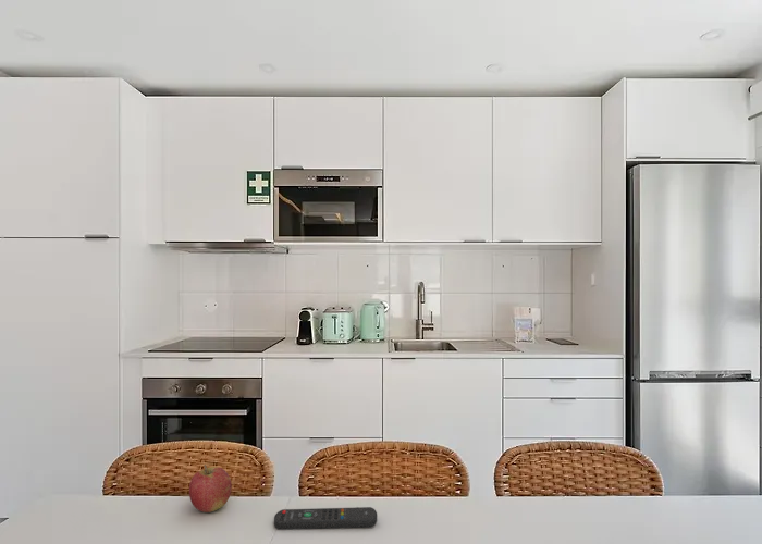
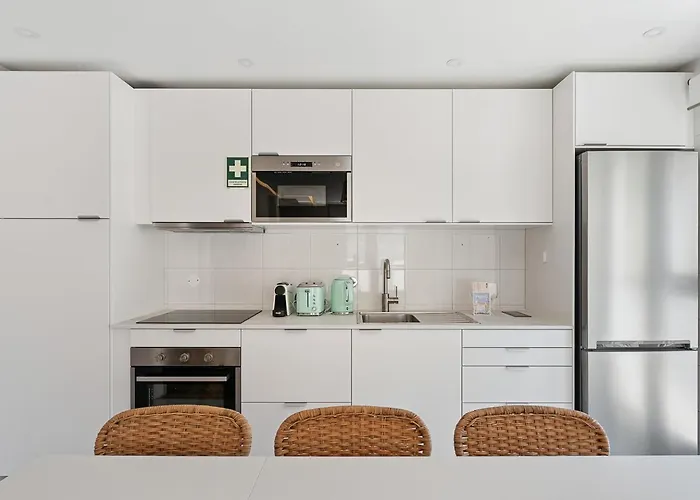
- apple (210, 486)
- remote control (325, 517)
